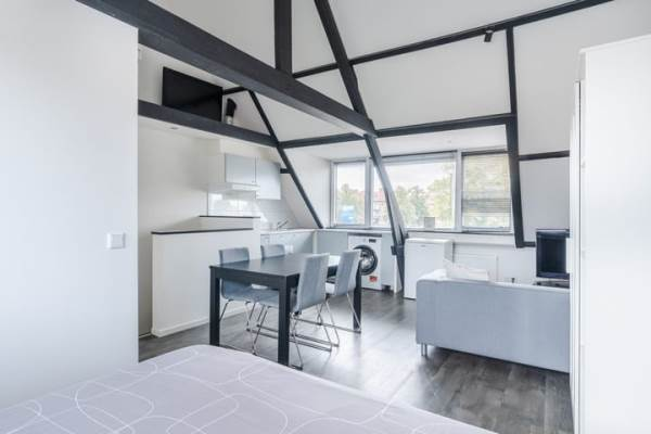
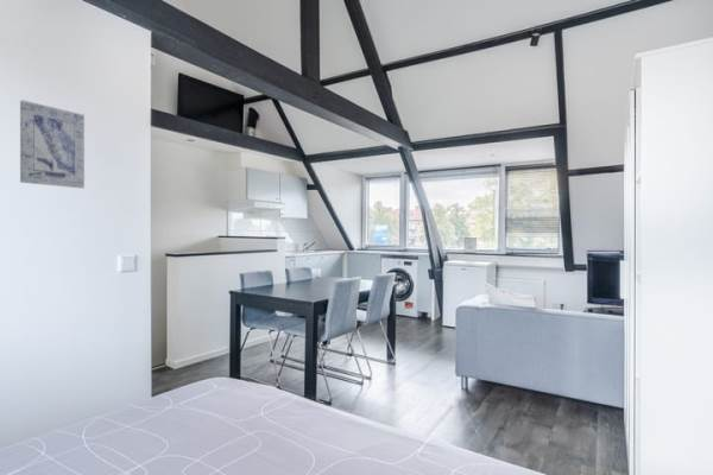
+ wall art (53, 146)
